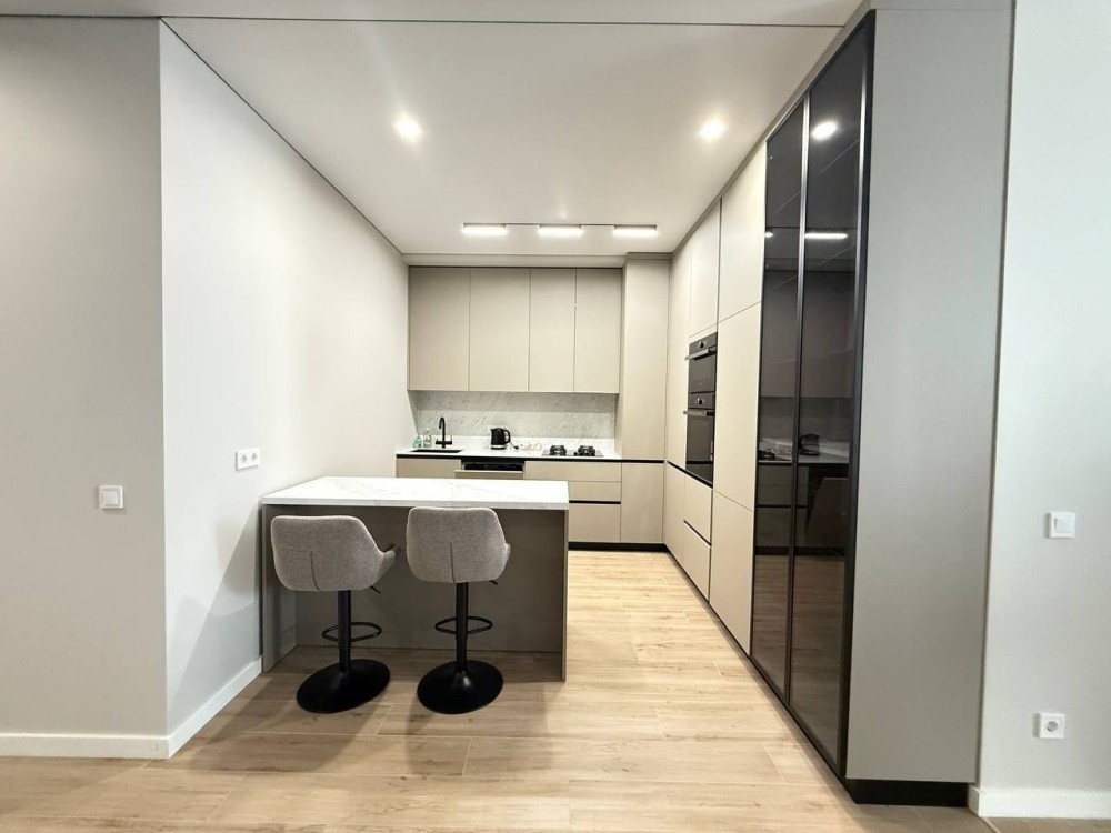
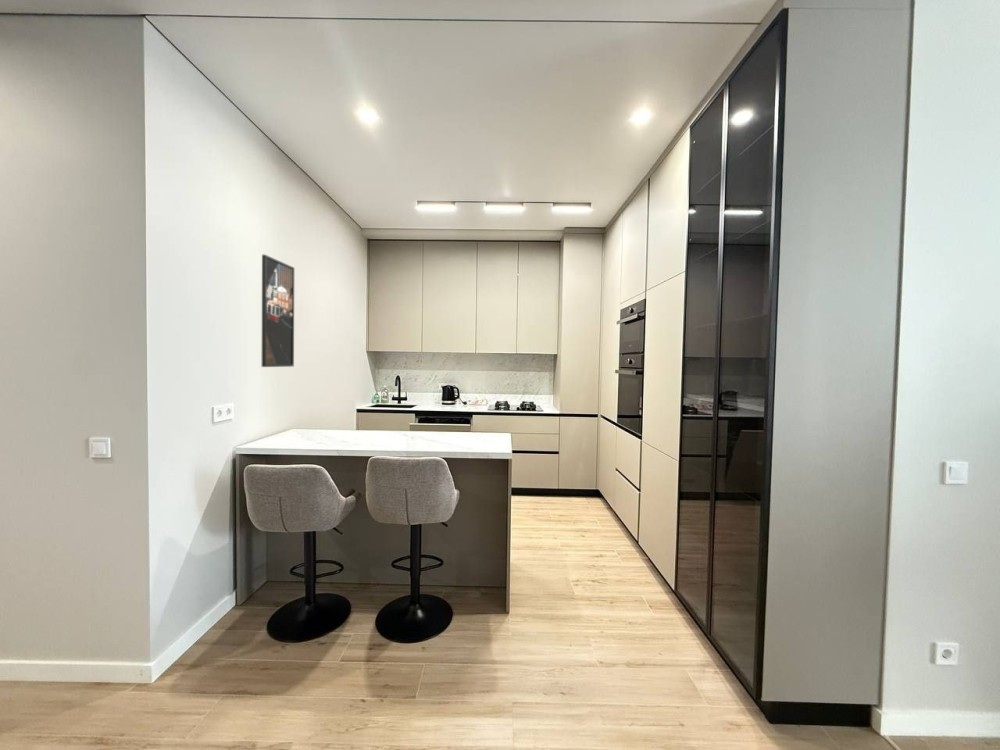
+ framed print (279, 314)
